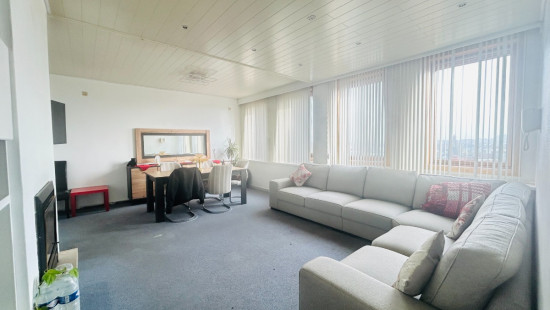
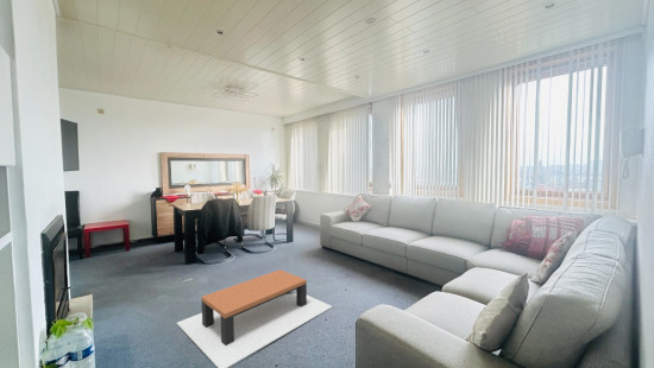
+ coffee table (258, 300)
